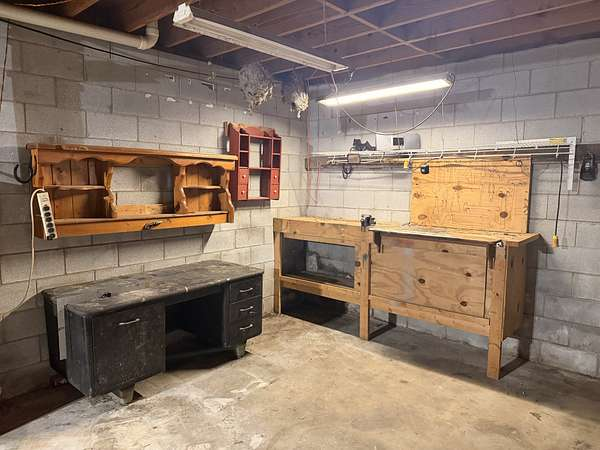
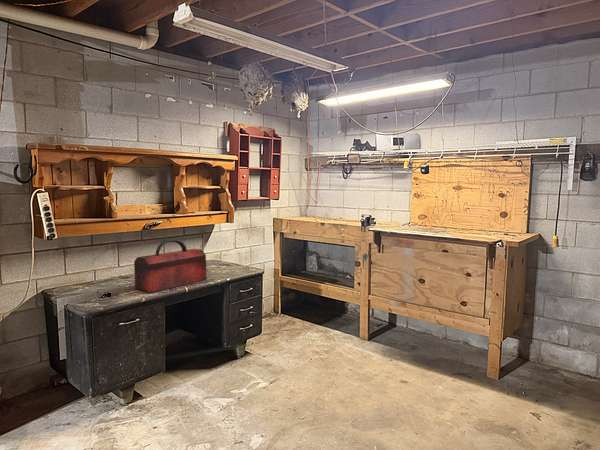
+ toolbox (171, 261)
